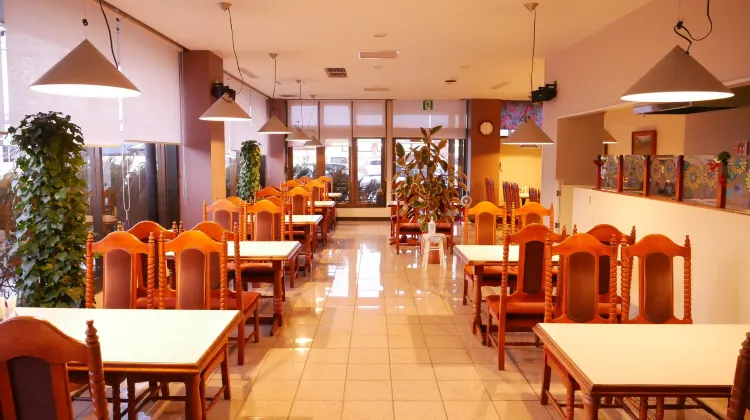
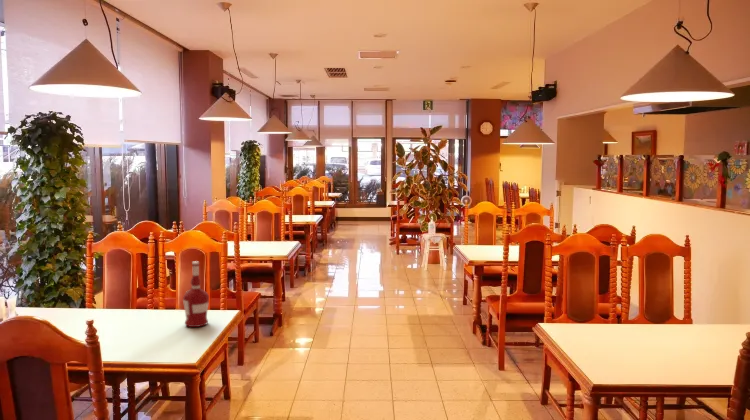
+ alcohol (196, 293)
